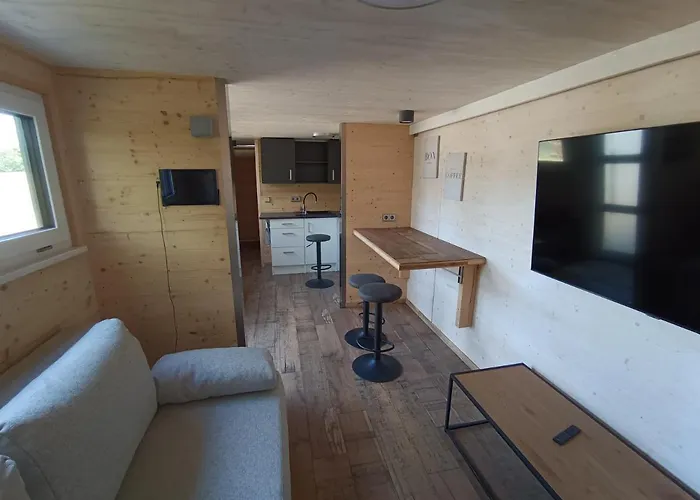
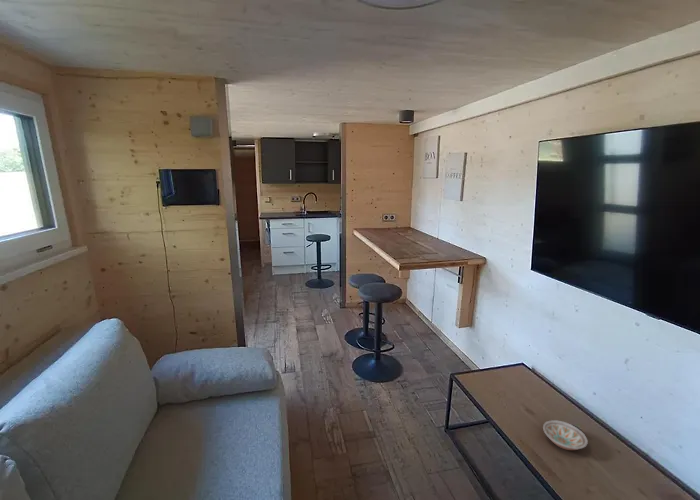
+ bowl (564, 438)
